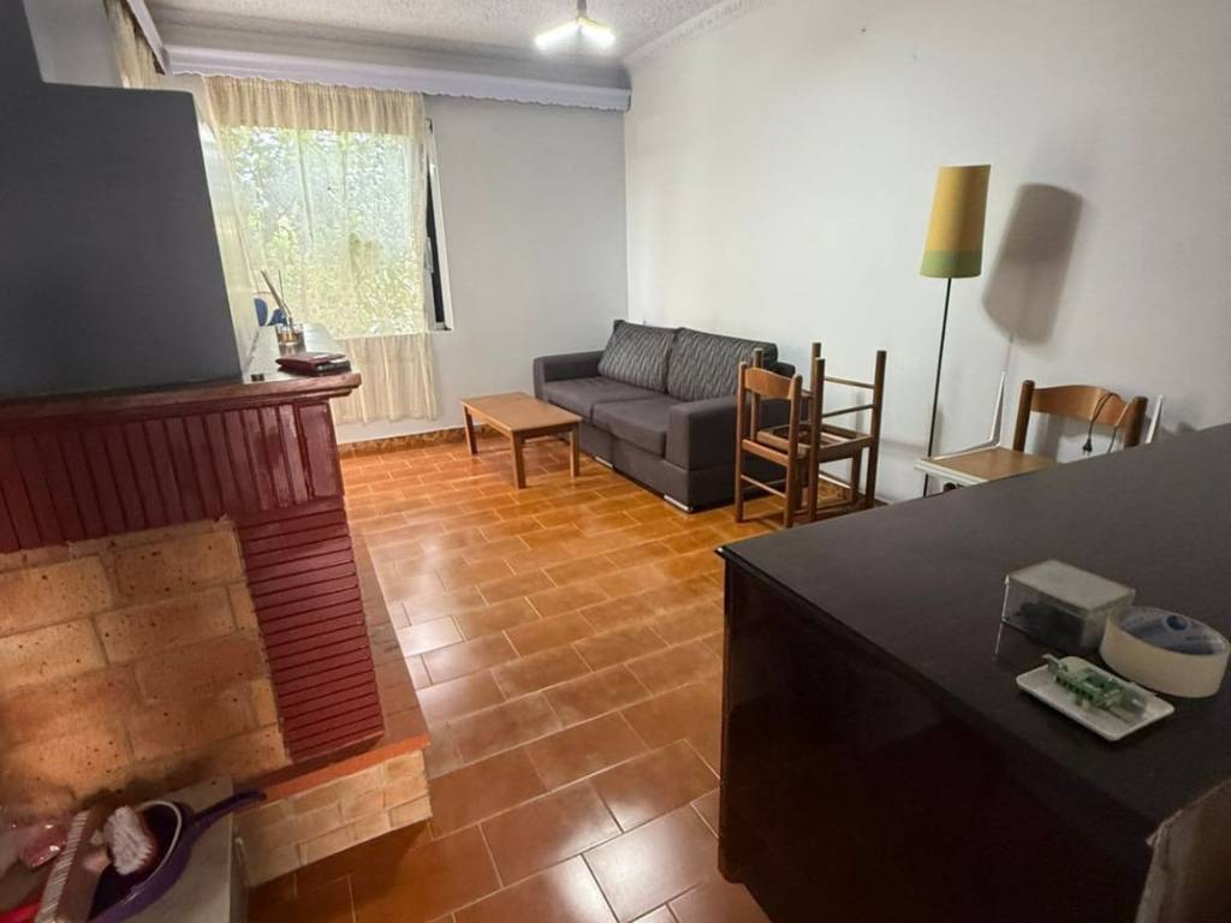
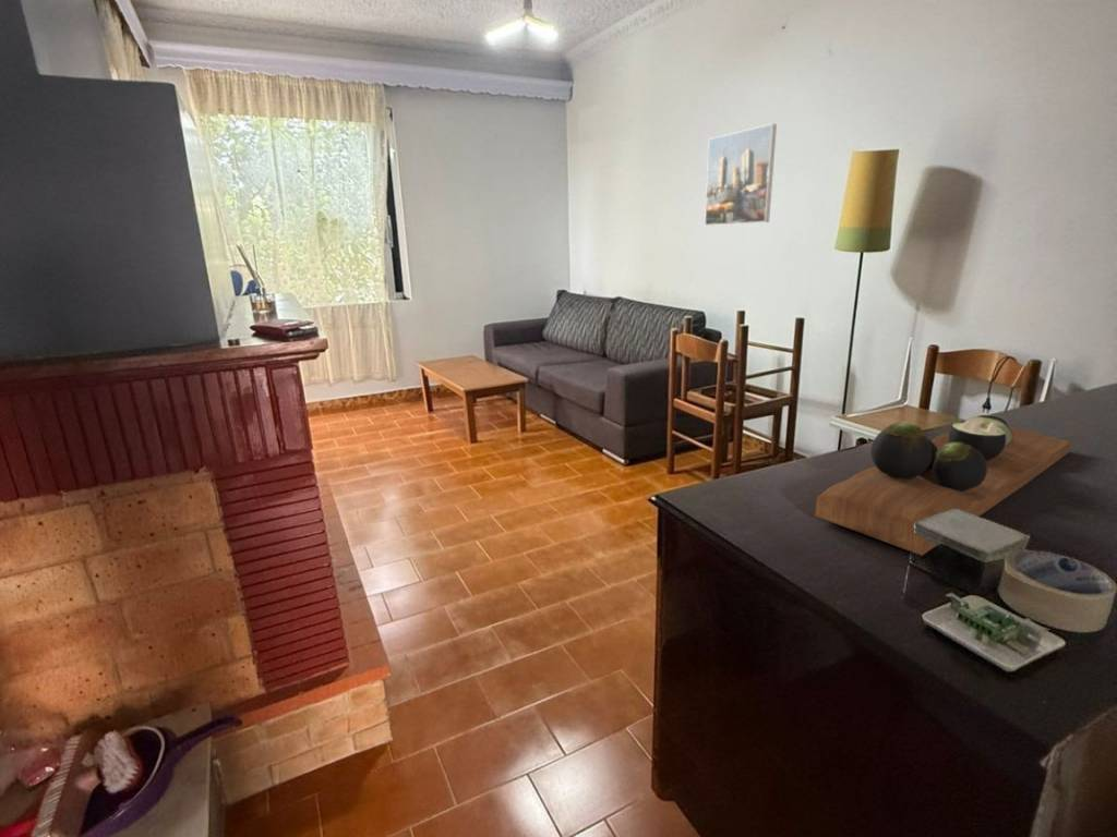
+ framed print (737, 179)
+ decorative tray (962, 444)
